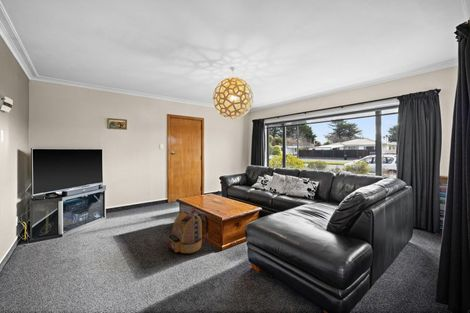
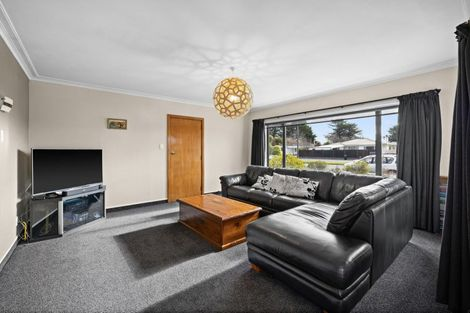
- backpack (188, 227)
